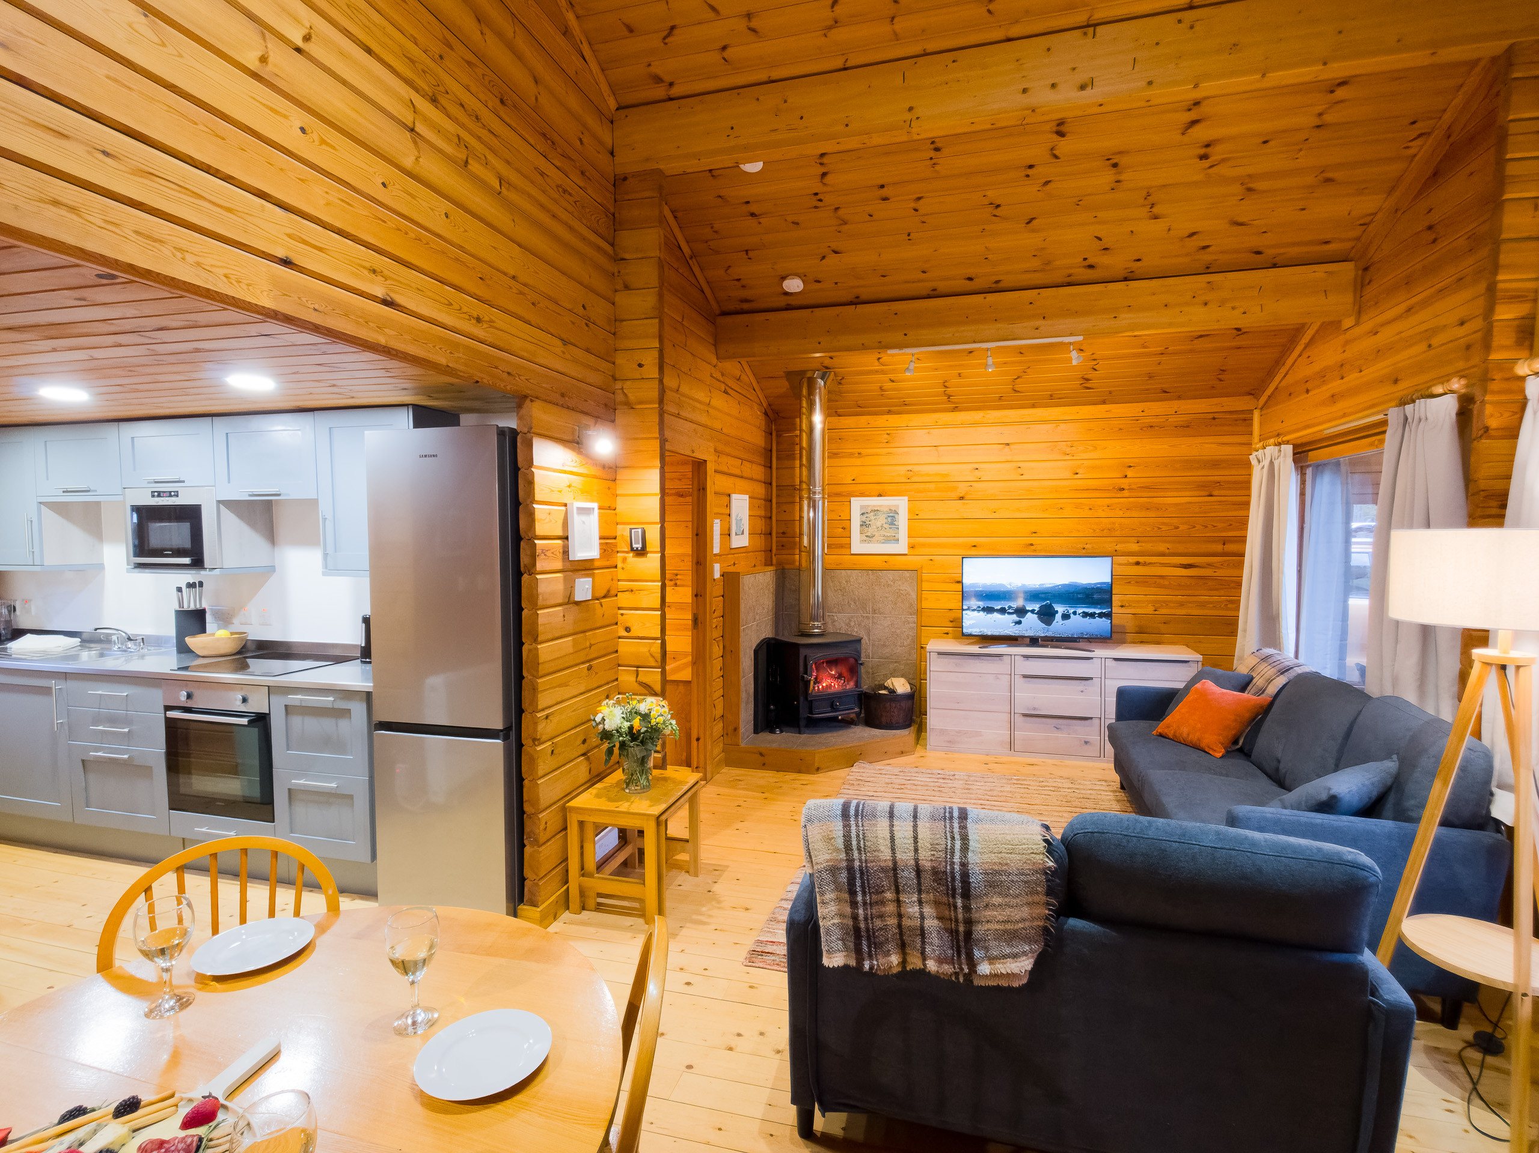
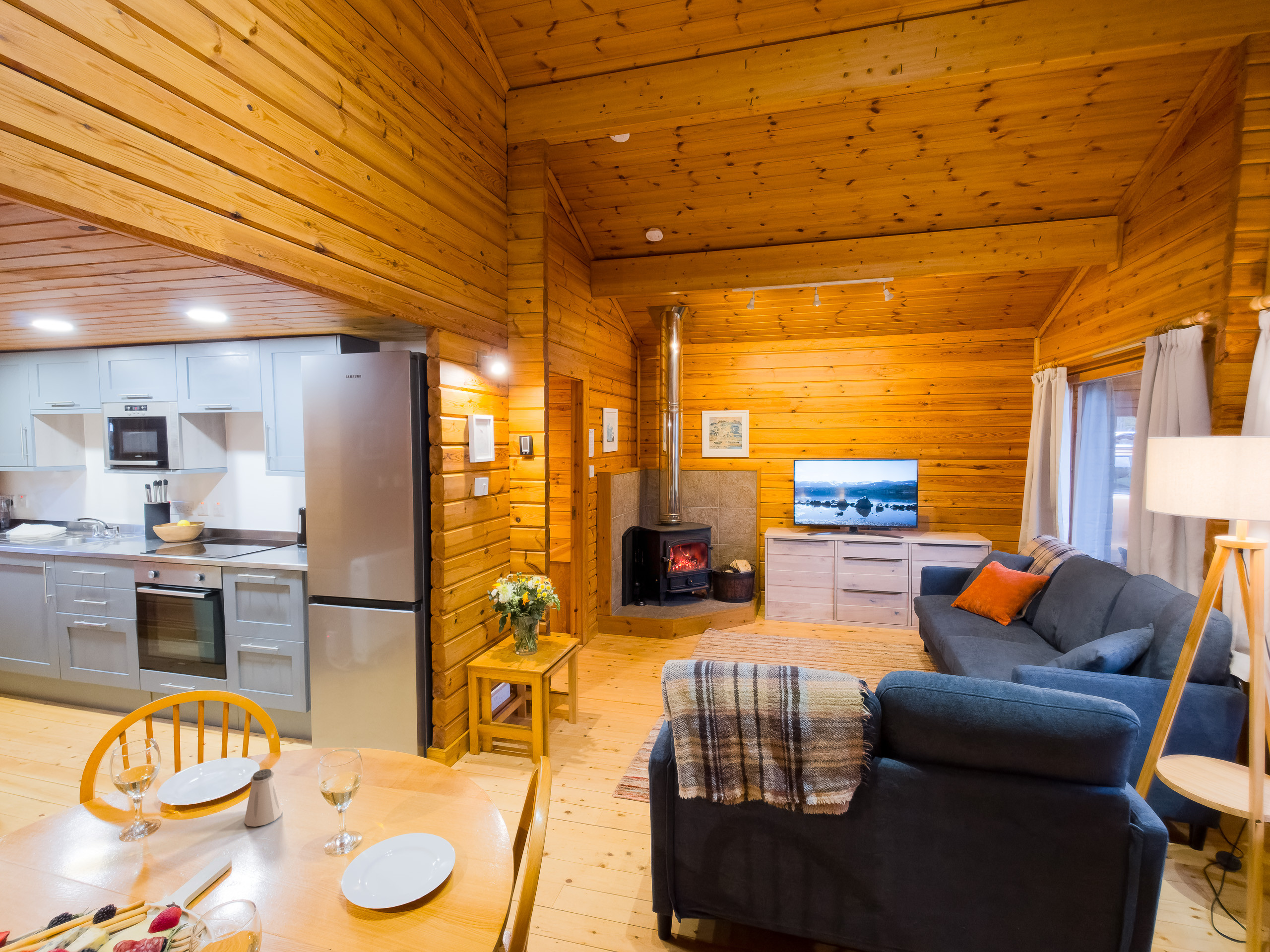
+ saltshaker (263, 795)
